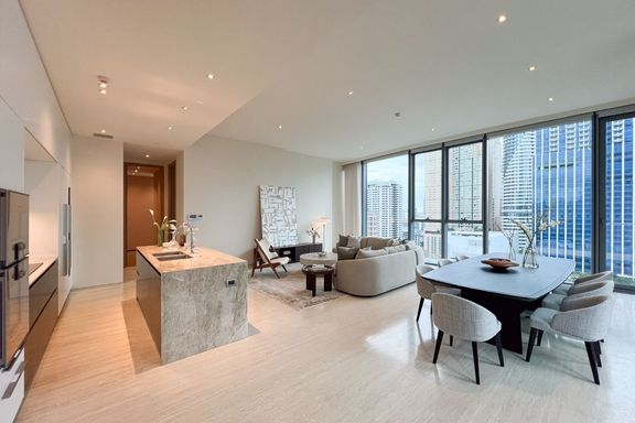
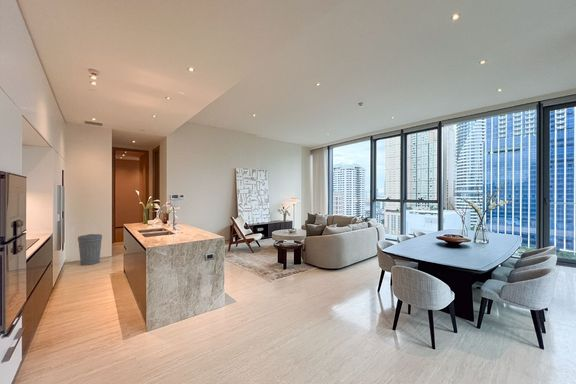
+ trash can (90, 248)
